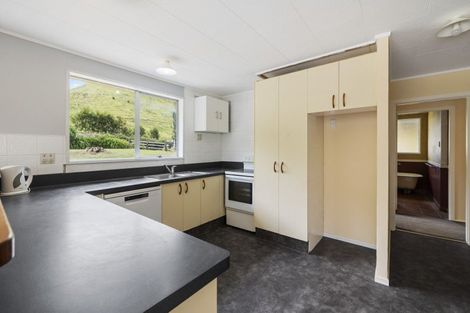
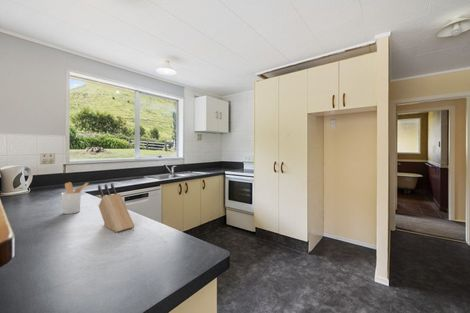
+ utensil holder (76, 196)
+ knife block (114, 205)
